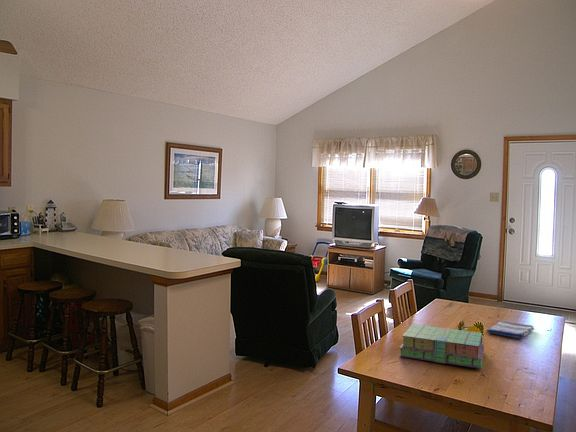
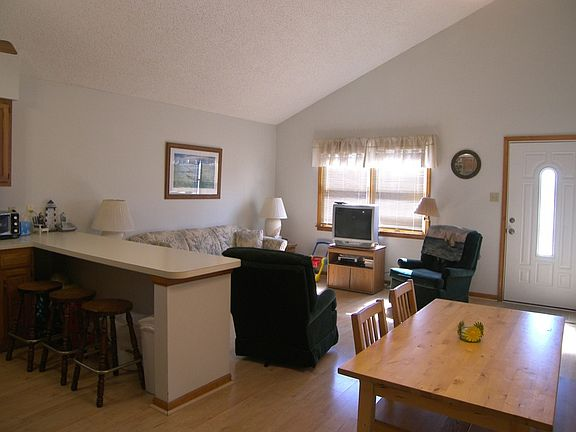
- dish towel (510, 329)
- stack of books (442, 343)
